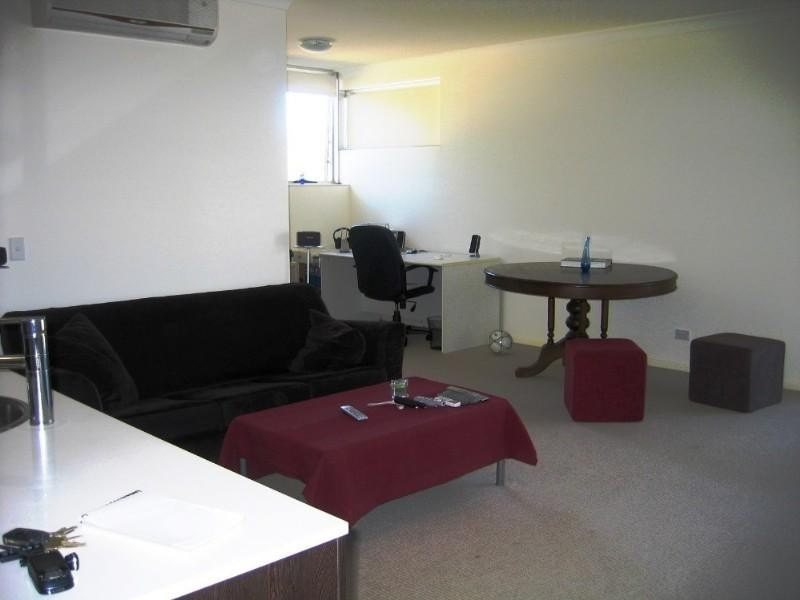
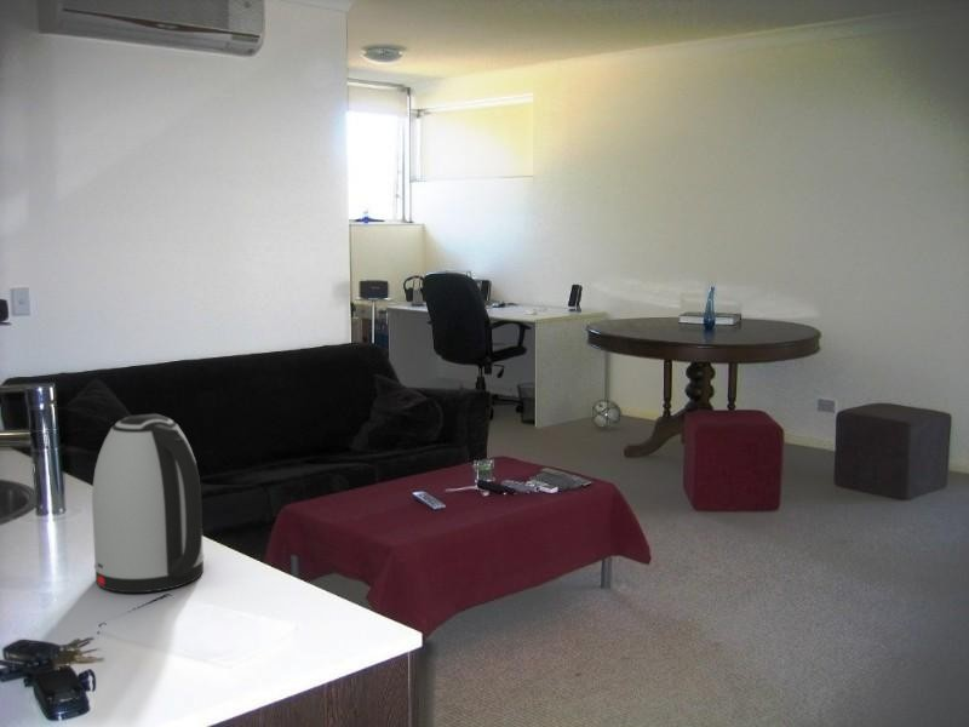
+ kettle (156, 499)
